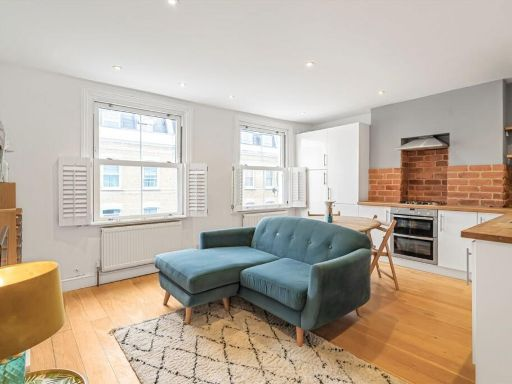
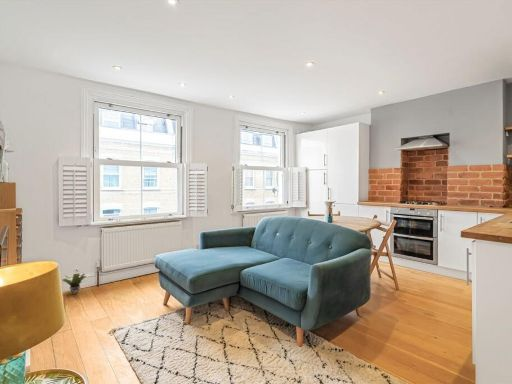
+ potted plant (75, 283)
